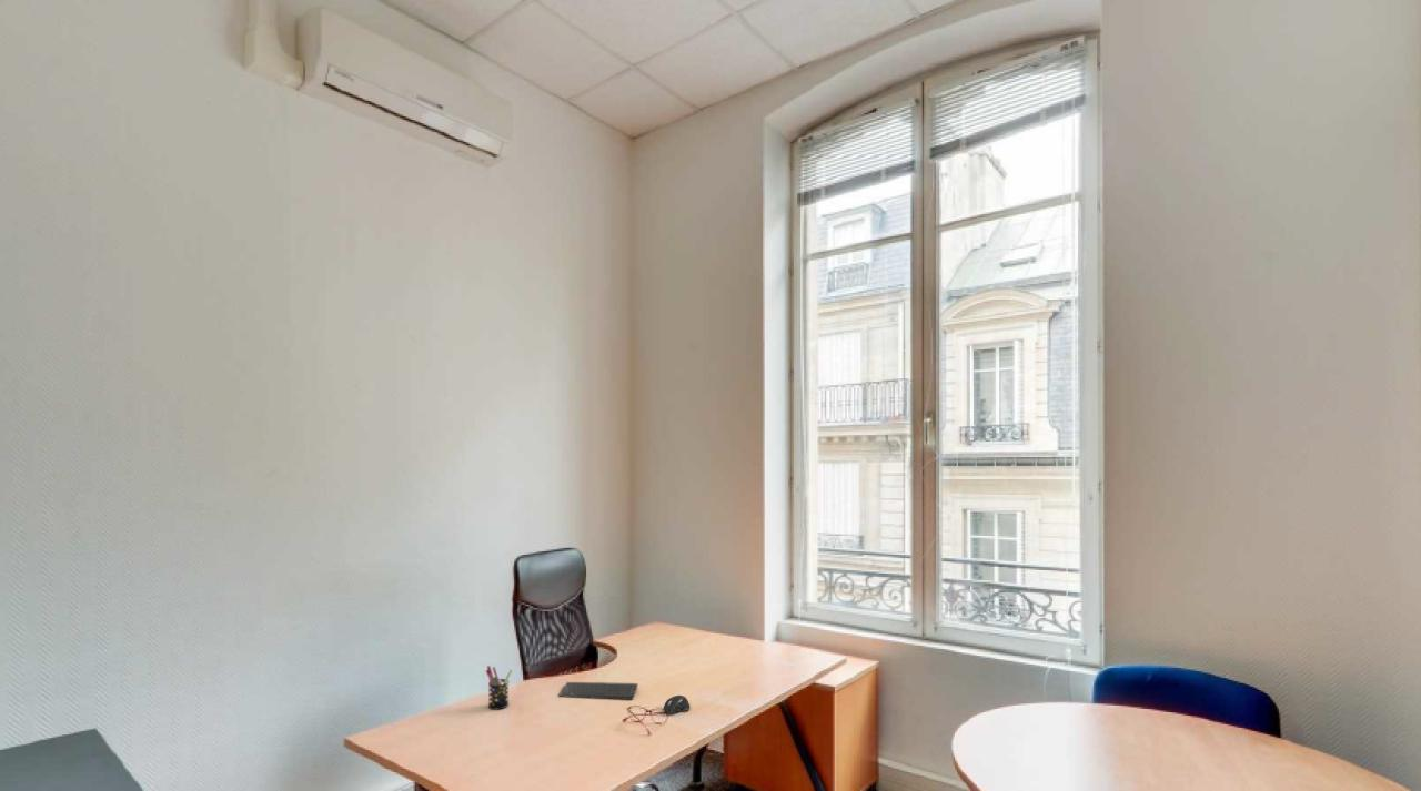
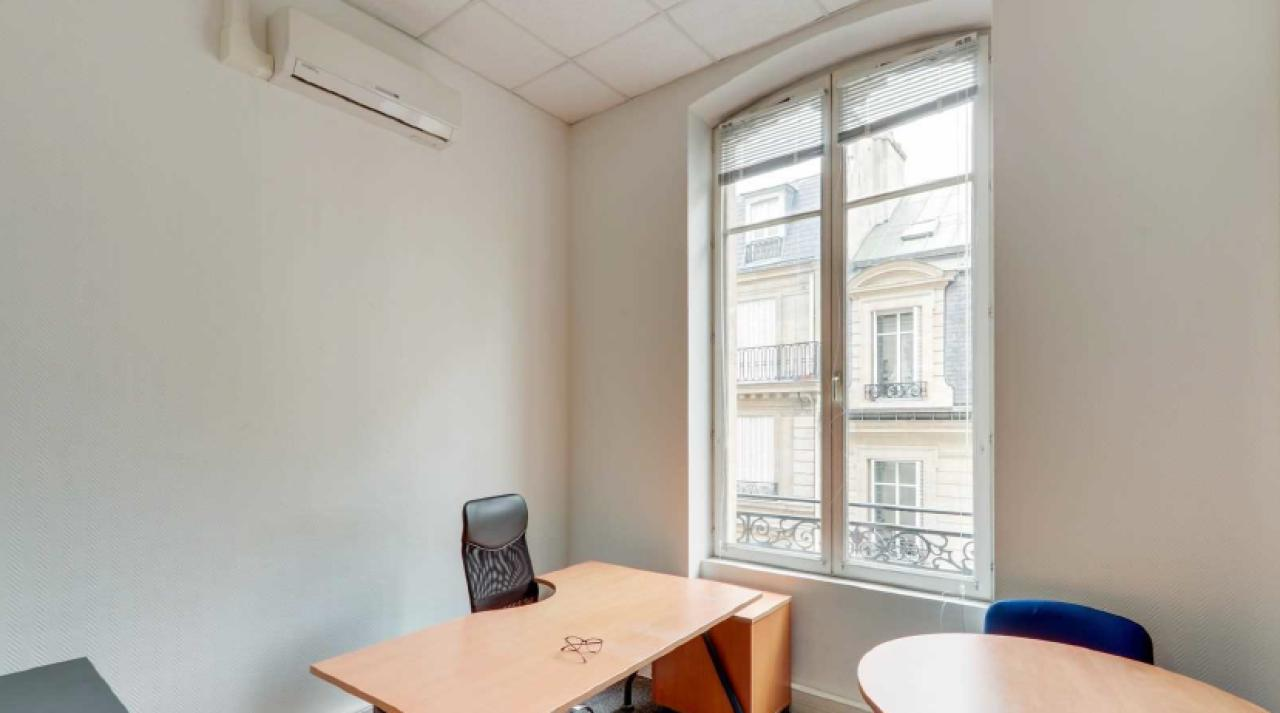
- computer mouse (677, 702)
- keyboard (598, 690)
- pen holder (496, 686)
